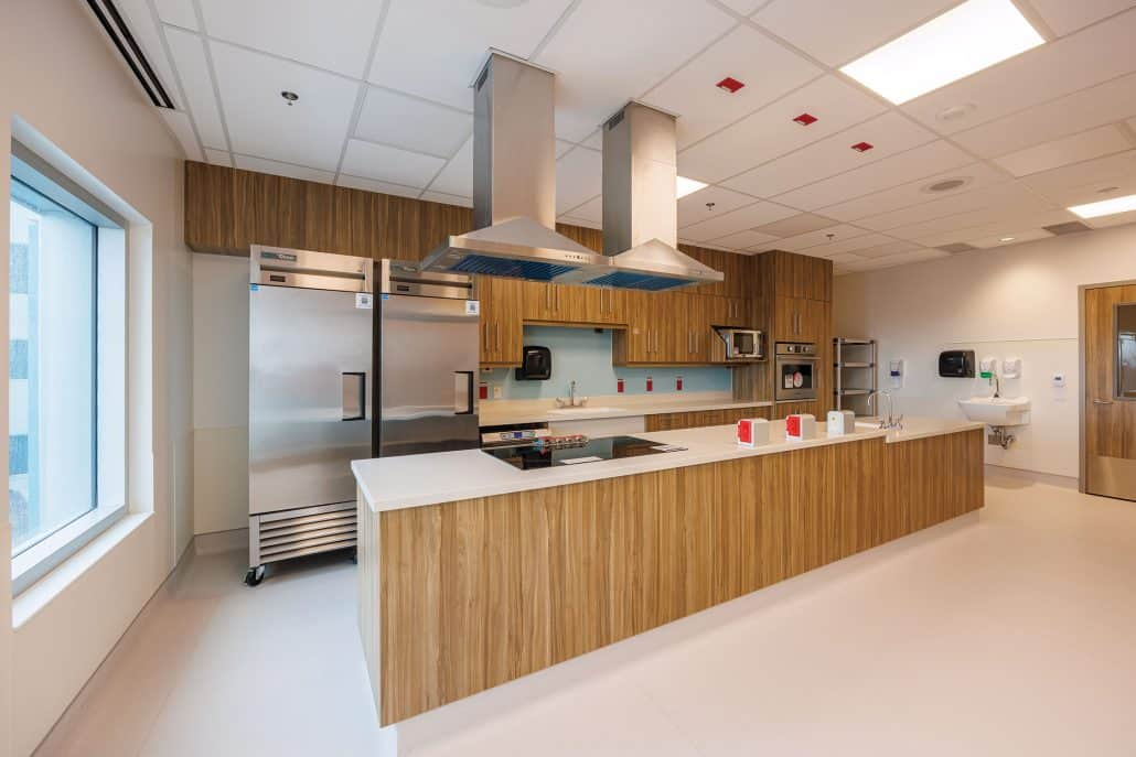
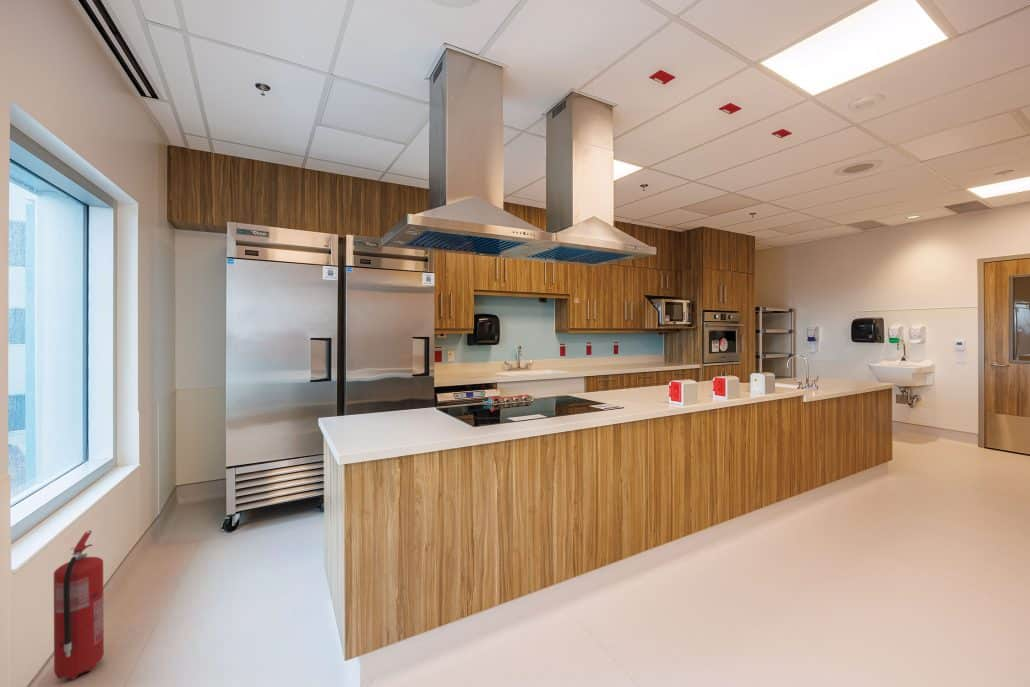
+ fire extinguisher (78, 605)
